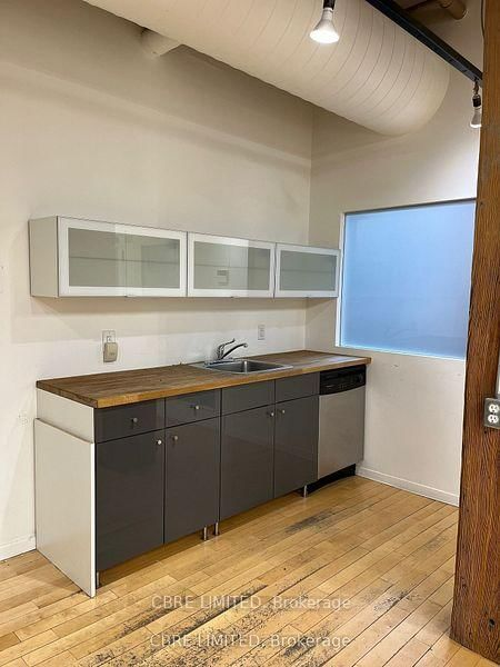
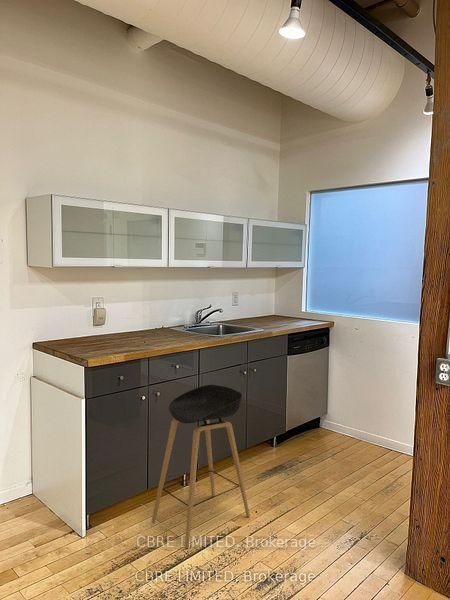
+ stool (197, 457)
